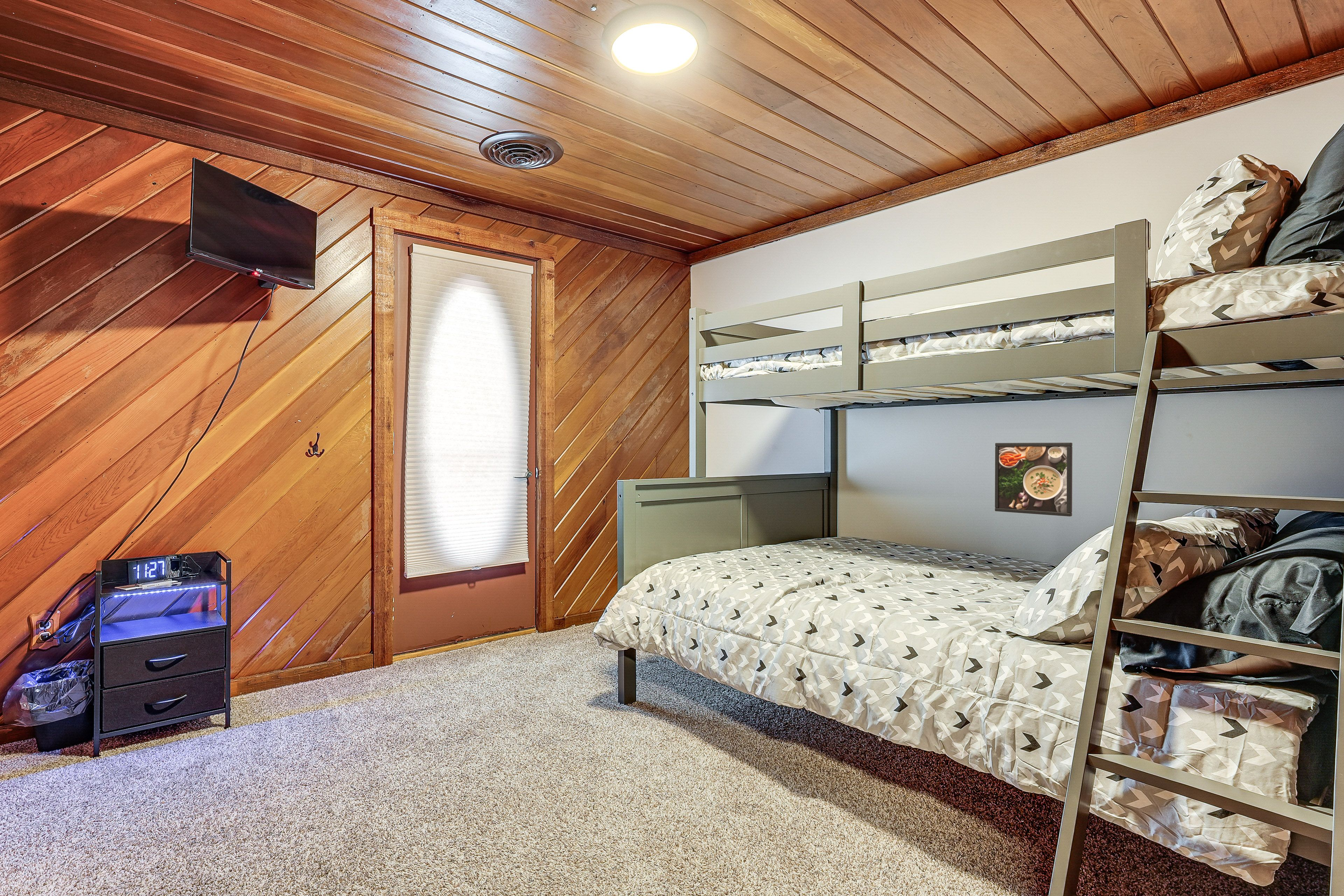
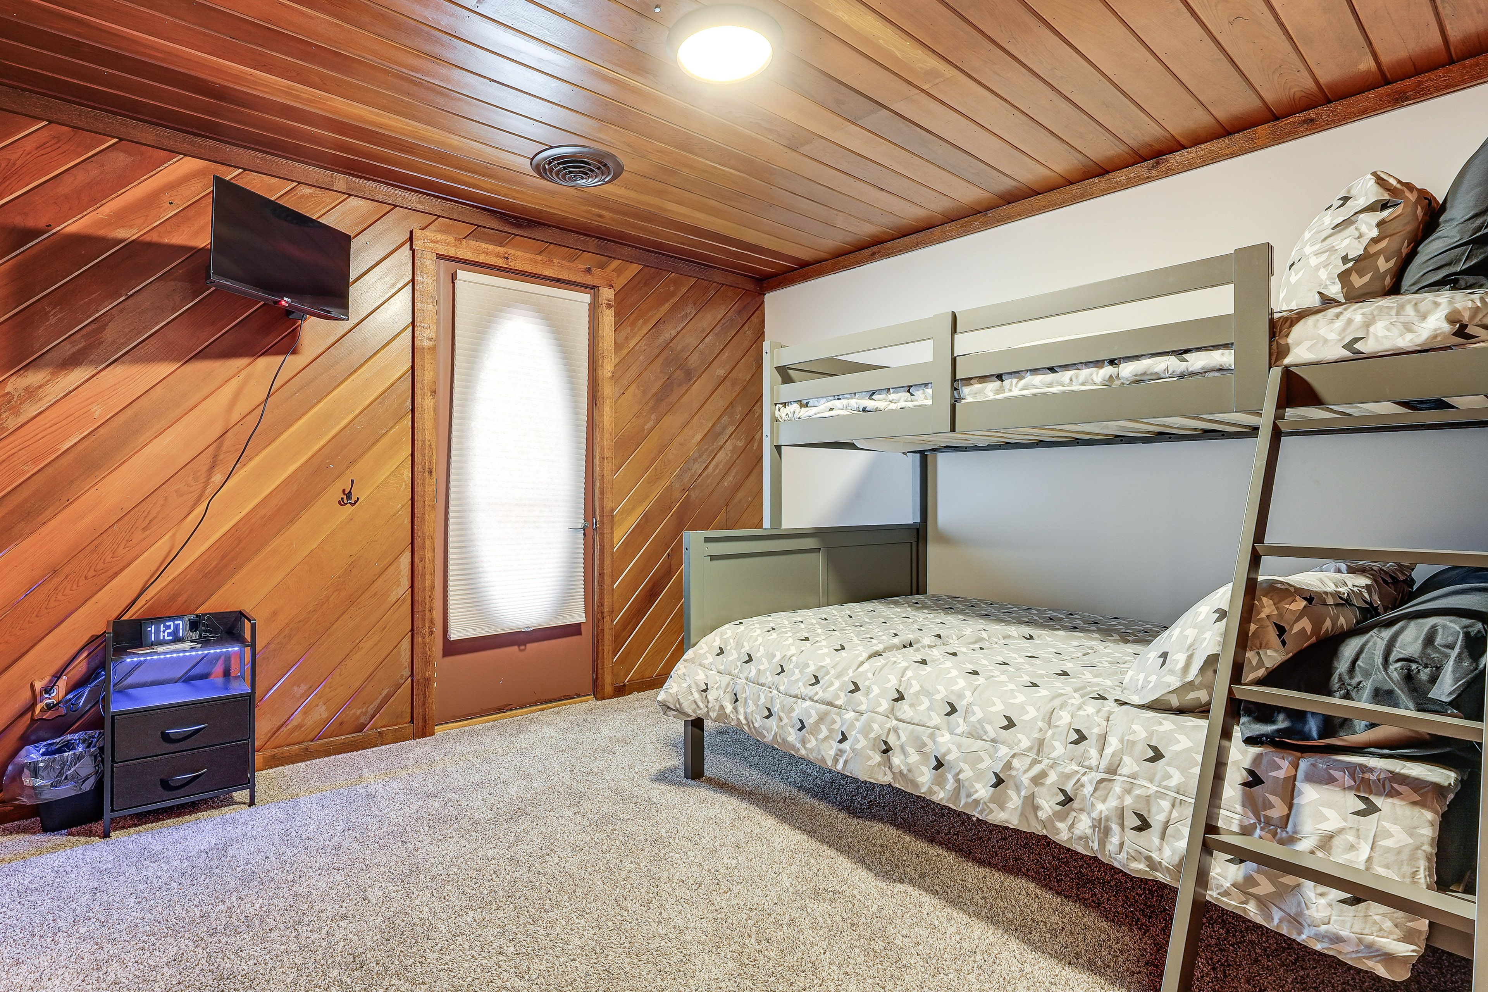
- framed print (1032, 478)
